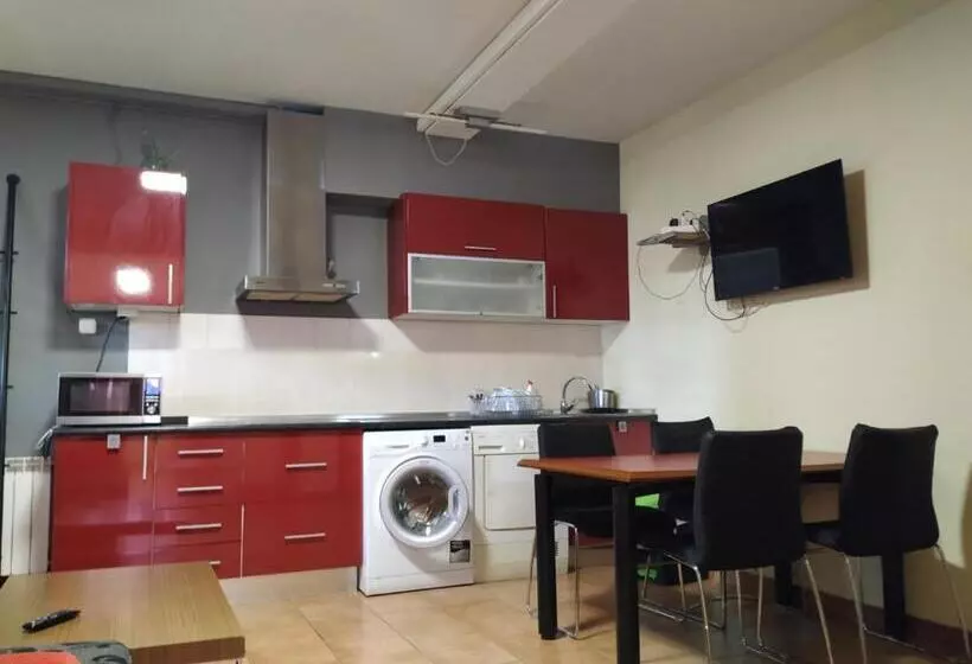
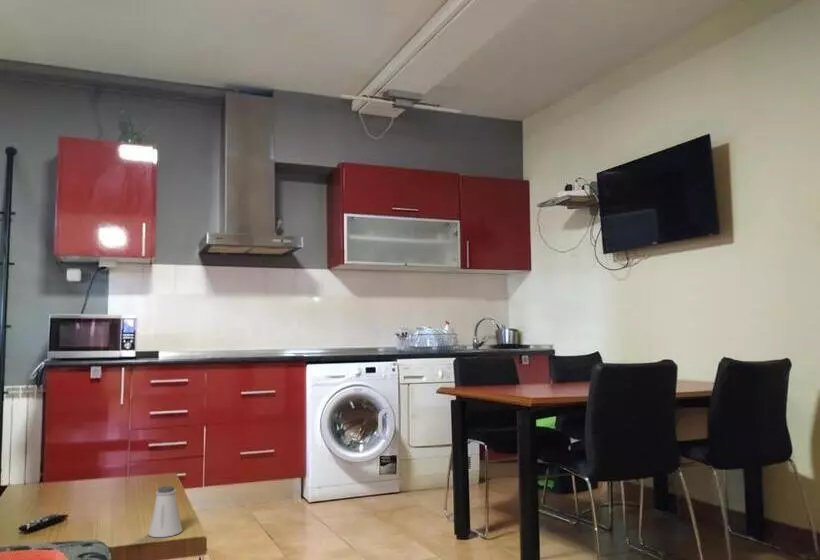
+ saltshaker (165, 509)
